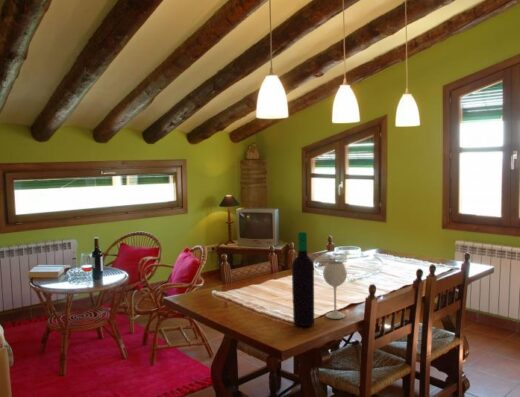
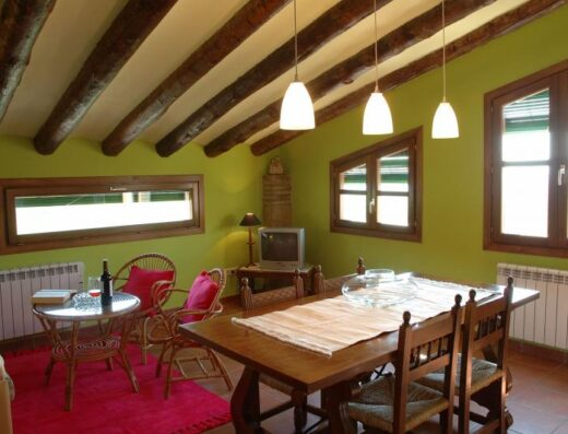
- wine bottle (323, 275)
